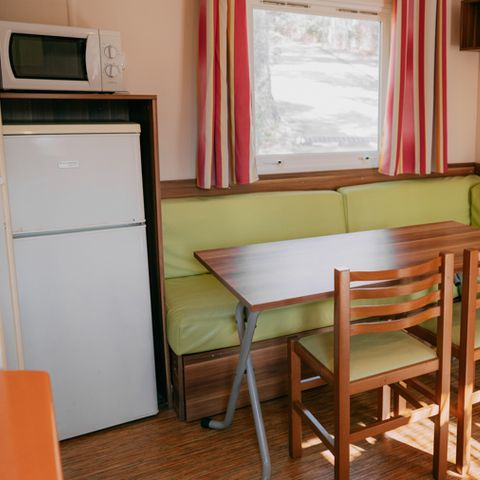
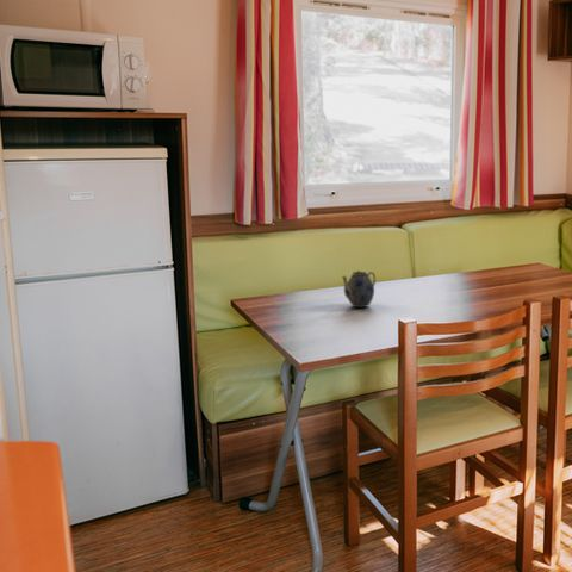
+ teapot (359, 287)
